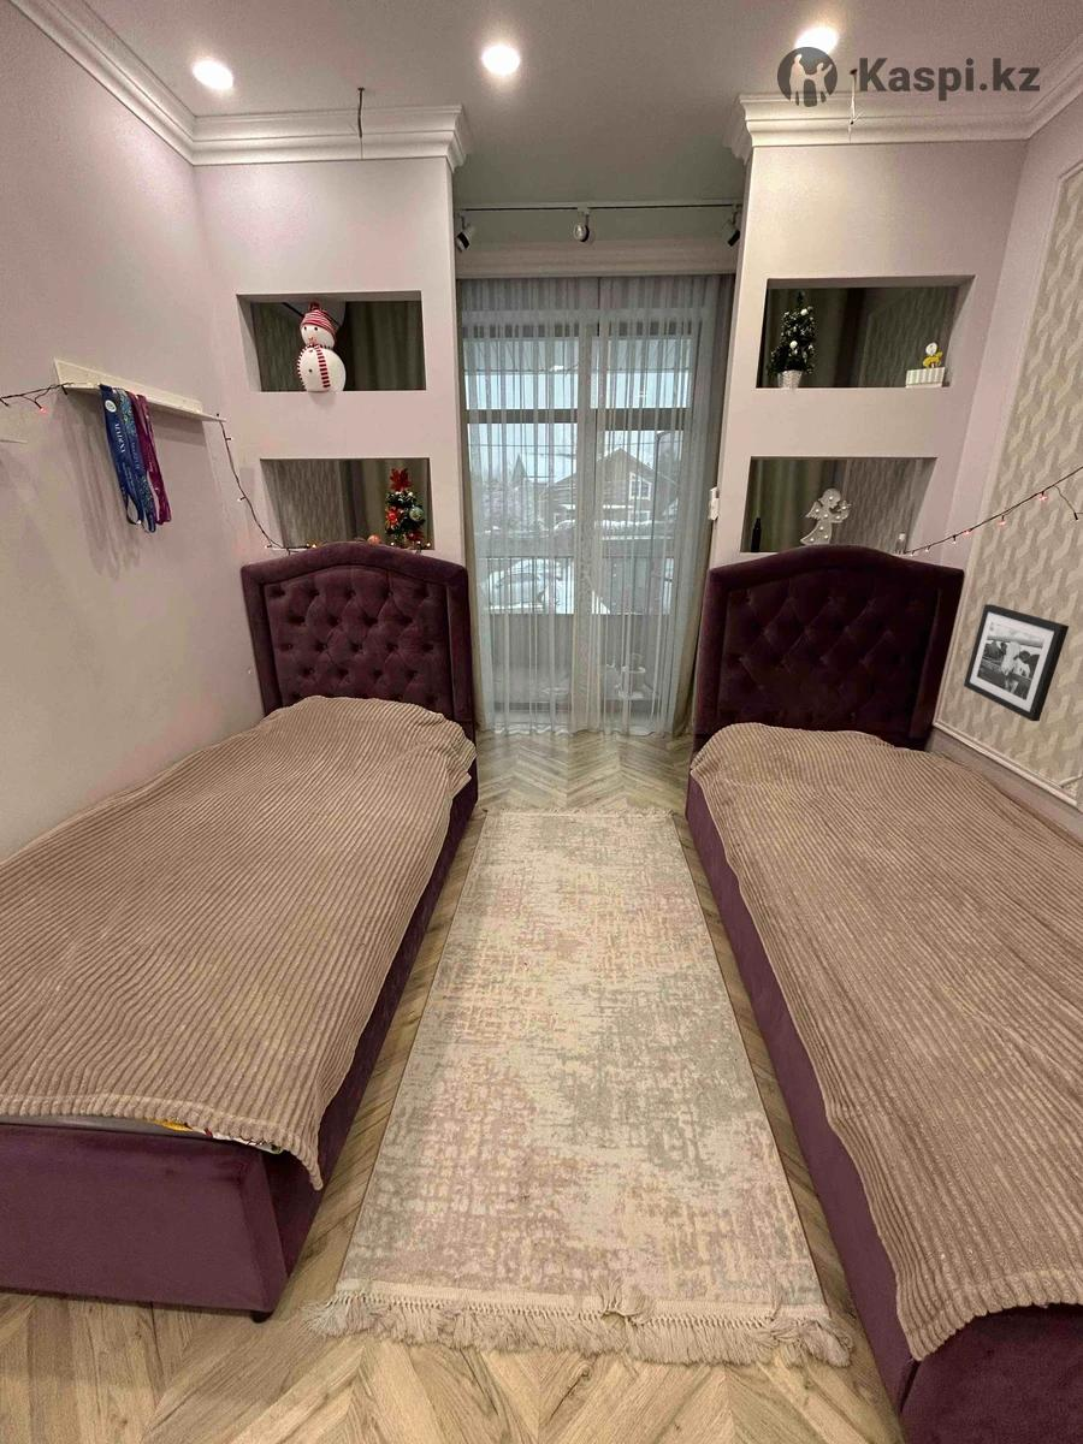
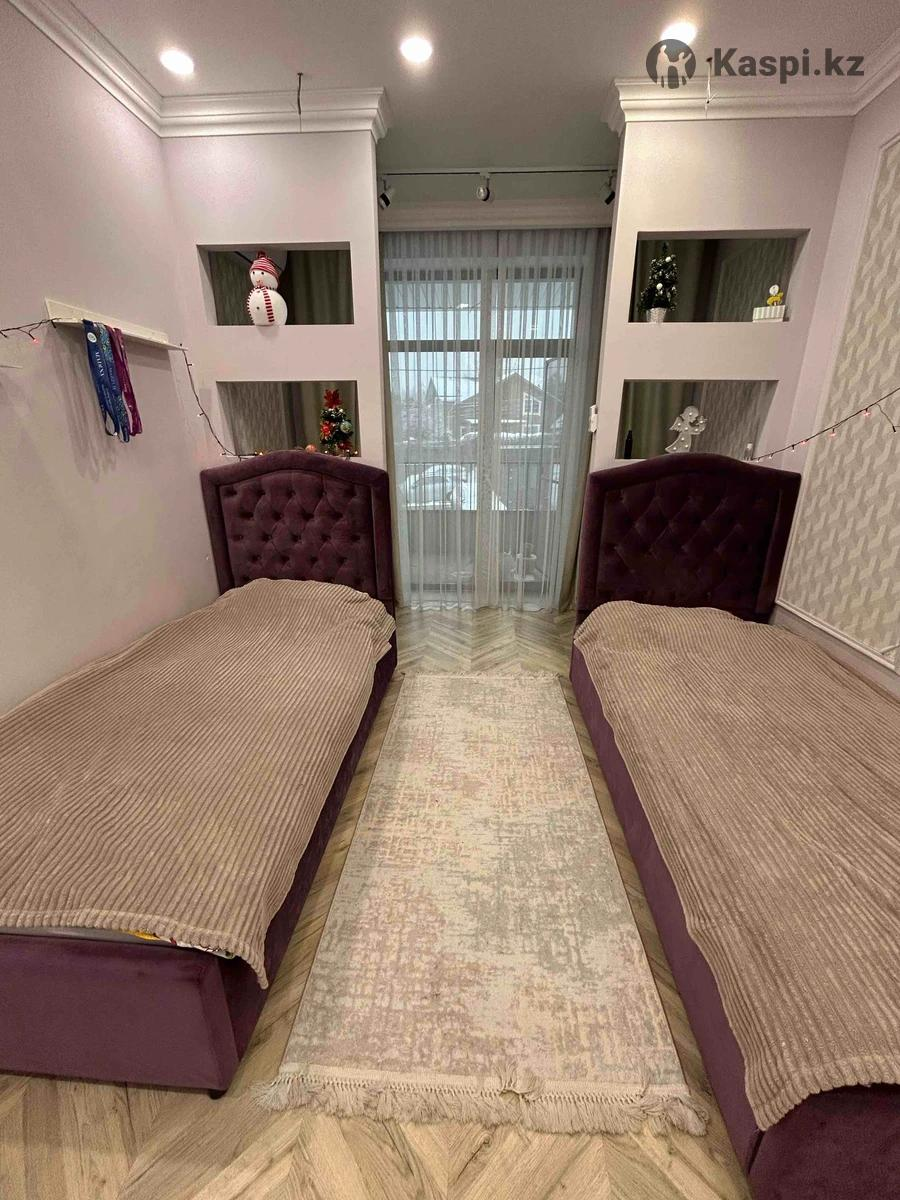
- picture frame (1010, 658)
